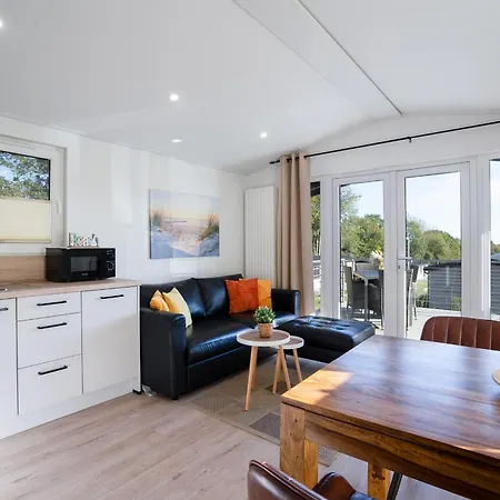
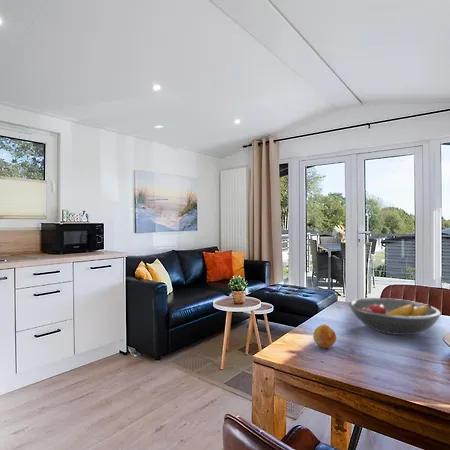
+ fruit bowl (392, 315)
+ fruit (324, 335)
